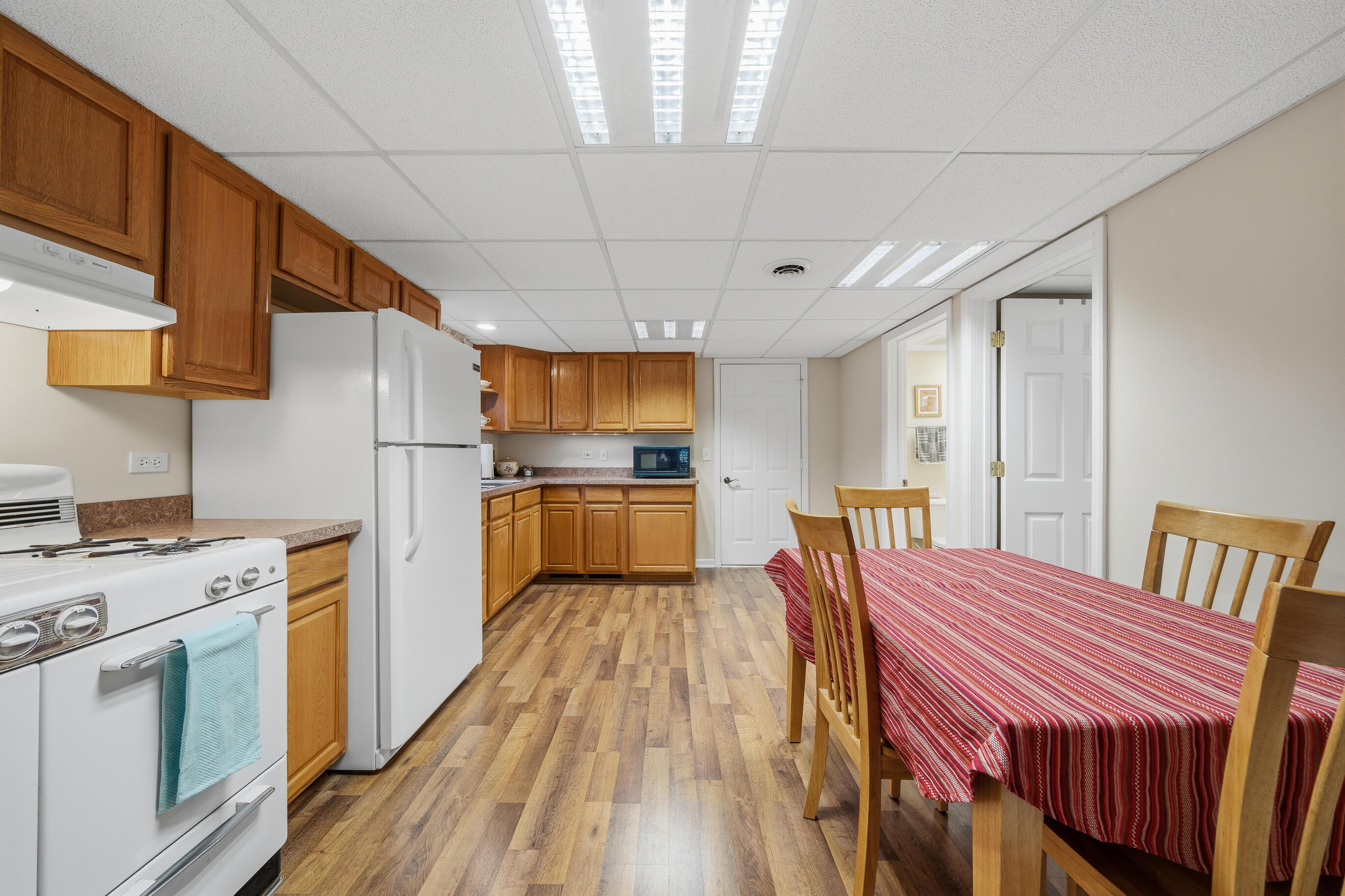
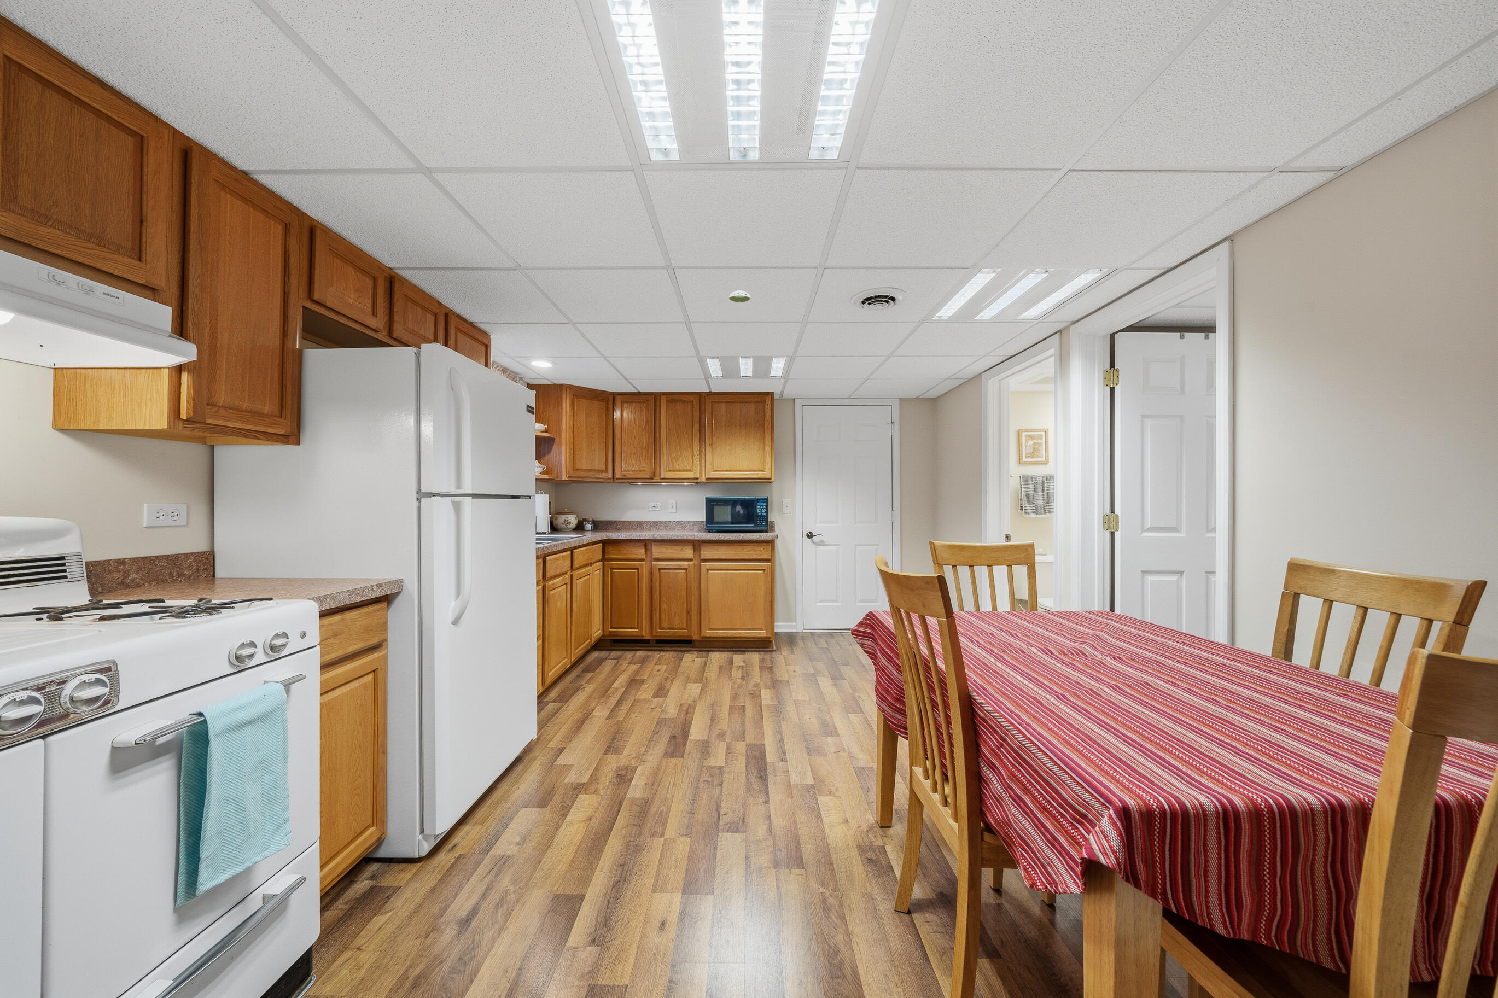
+ smoke detector (740, 296)
